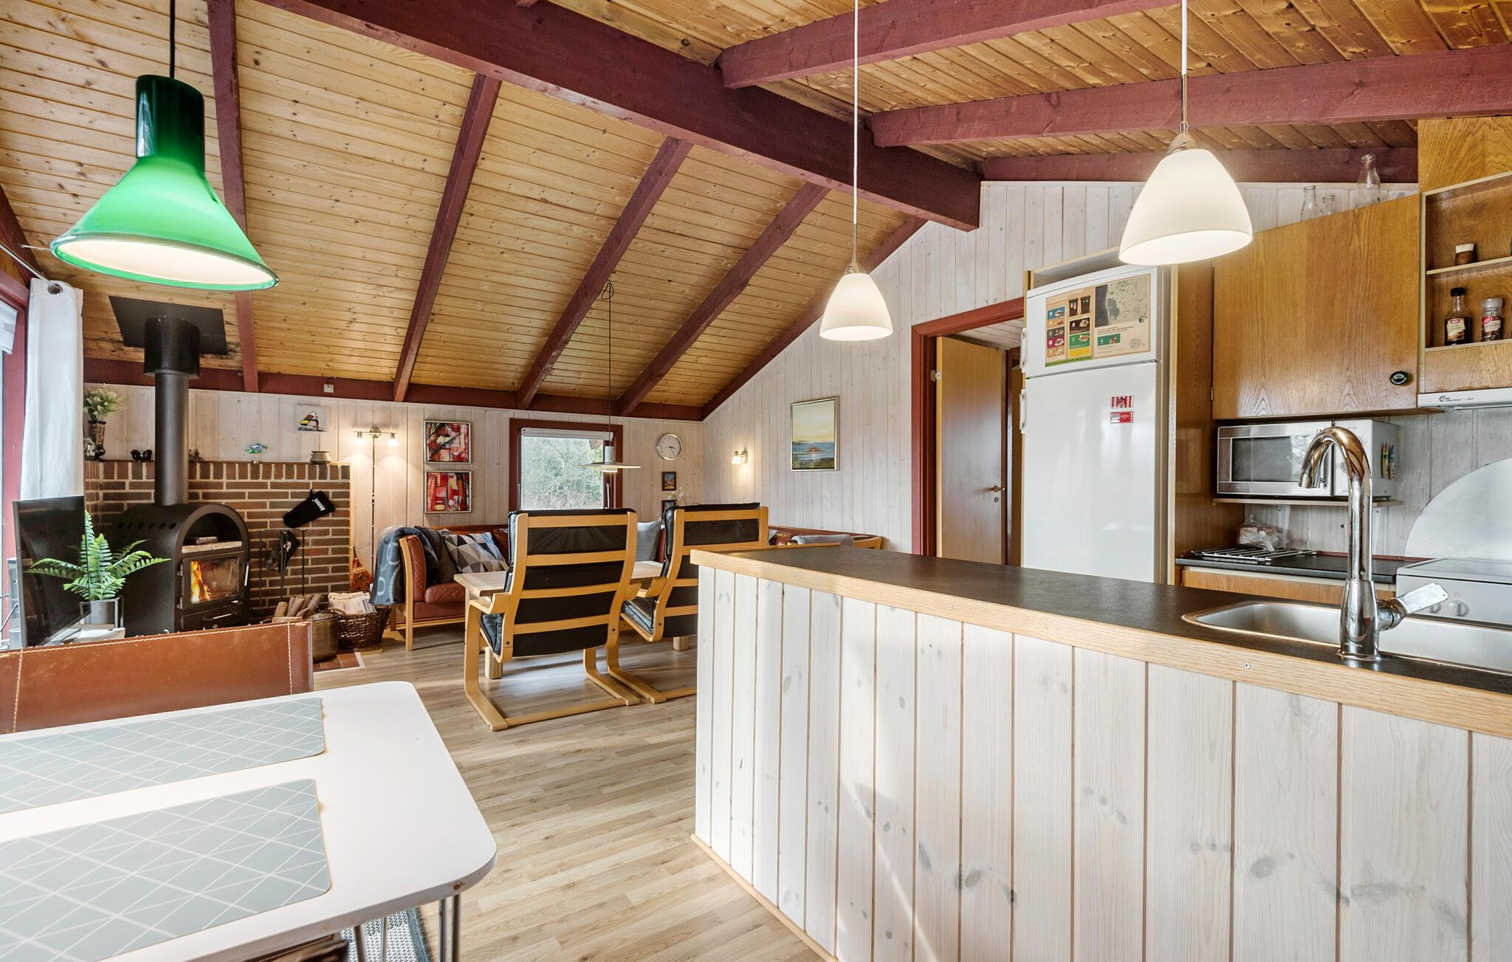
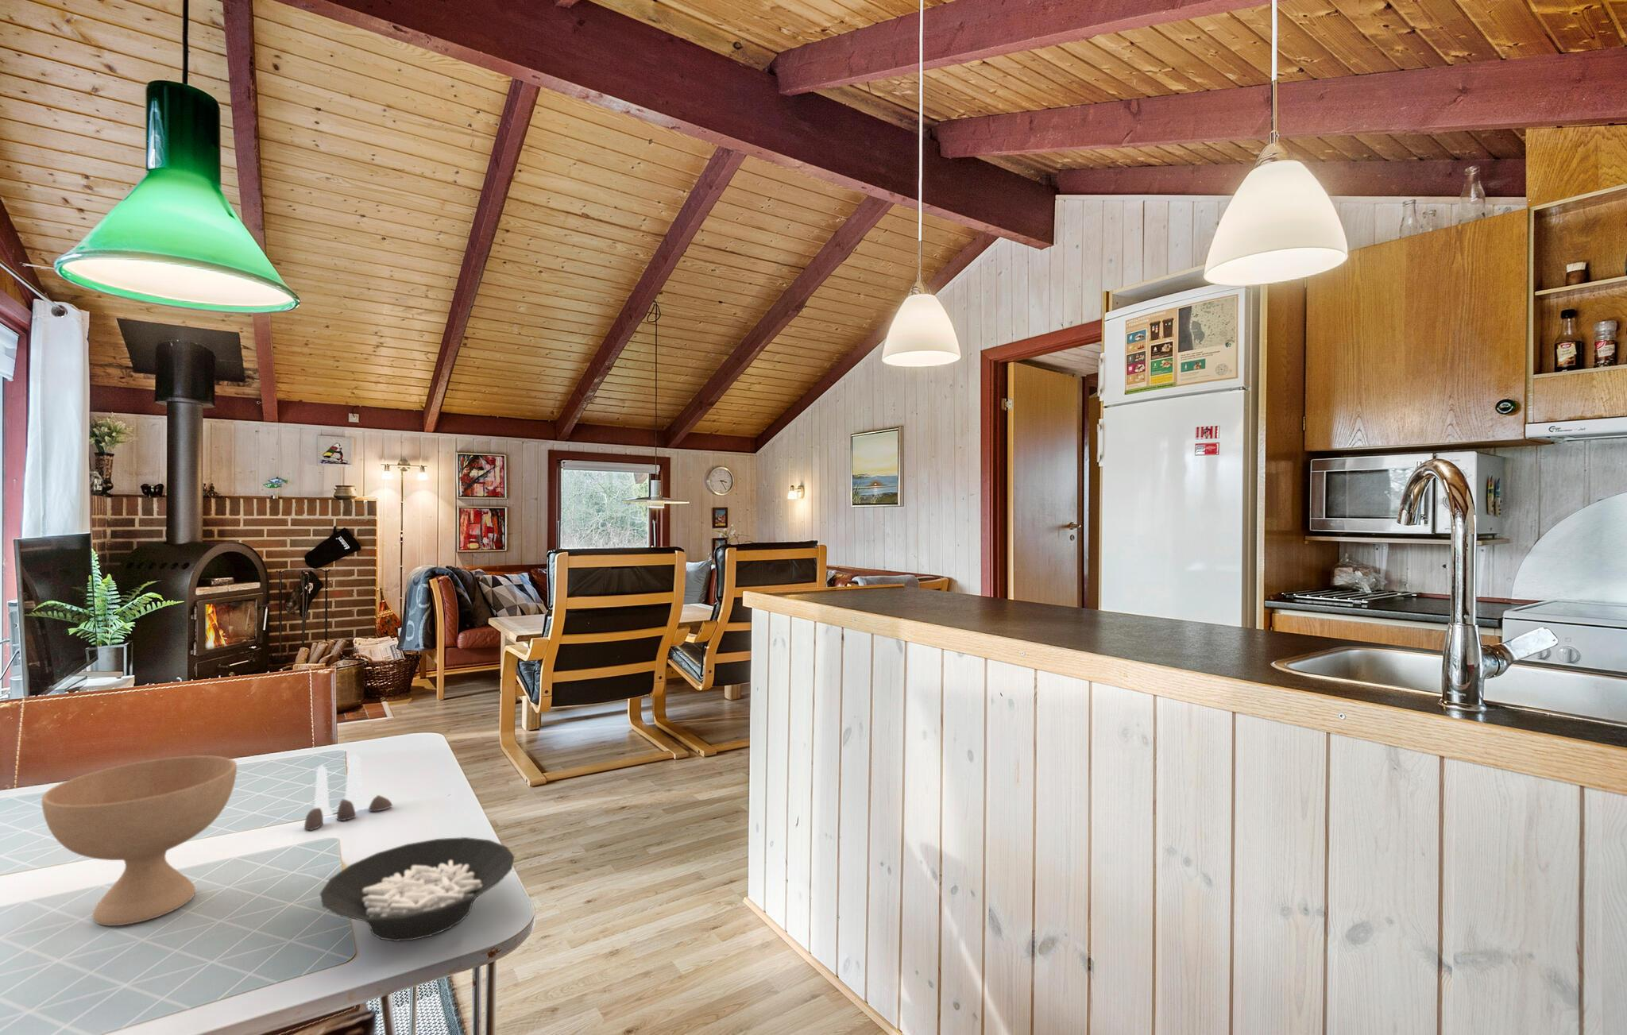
+ bowl (146, 842)
+ salt and pepper shaker set (346, 786)
+ cereal bowl (422, 894)
